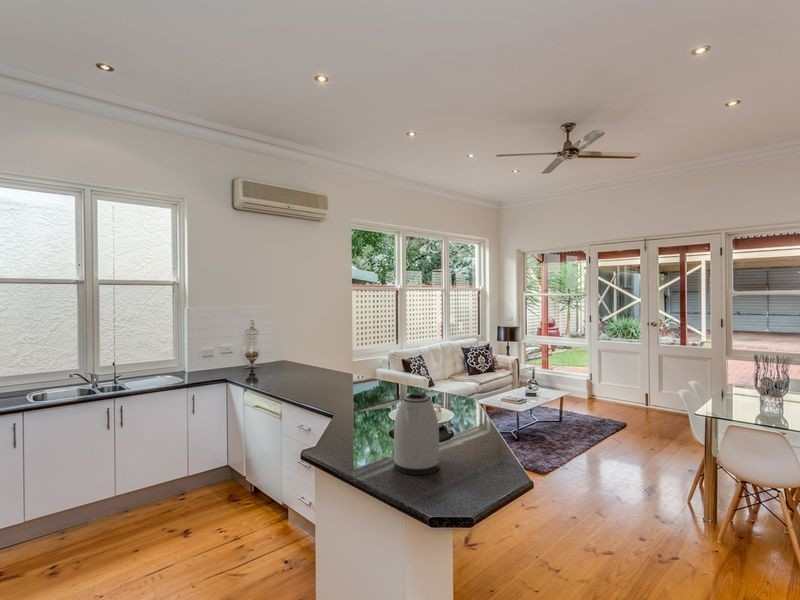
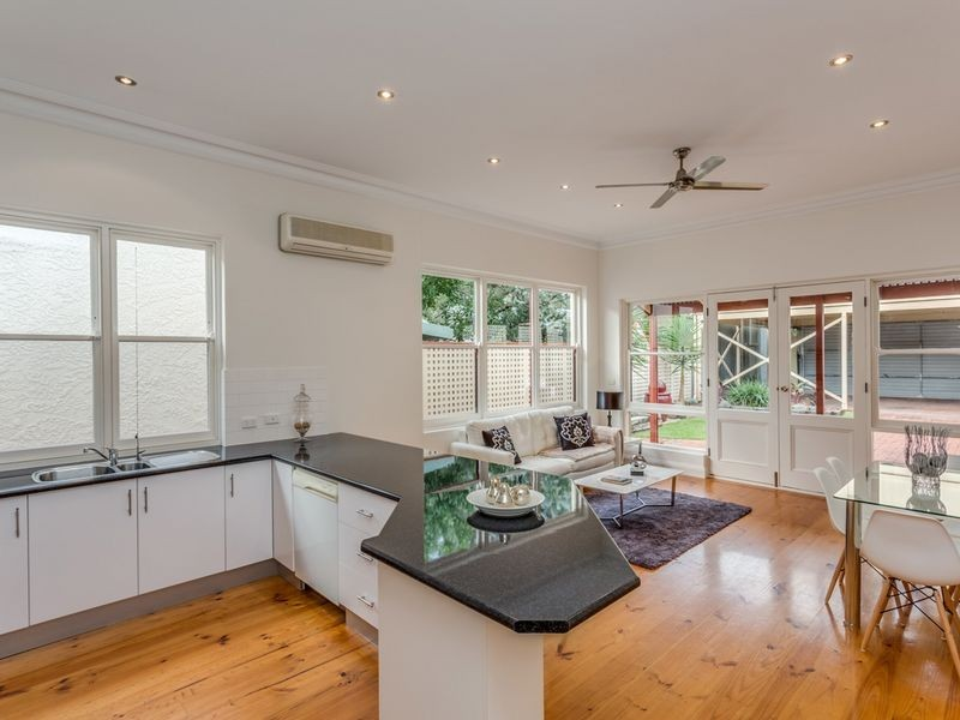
- kettle (419, 427)
